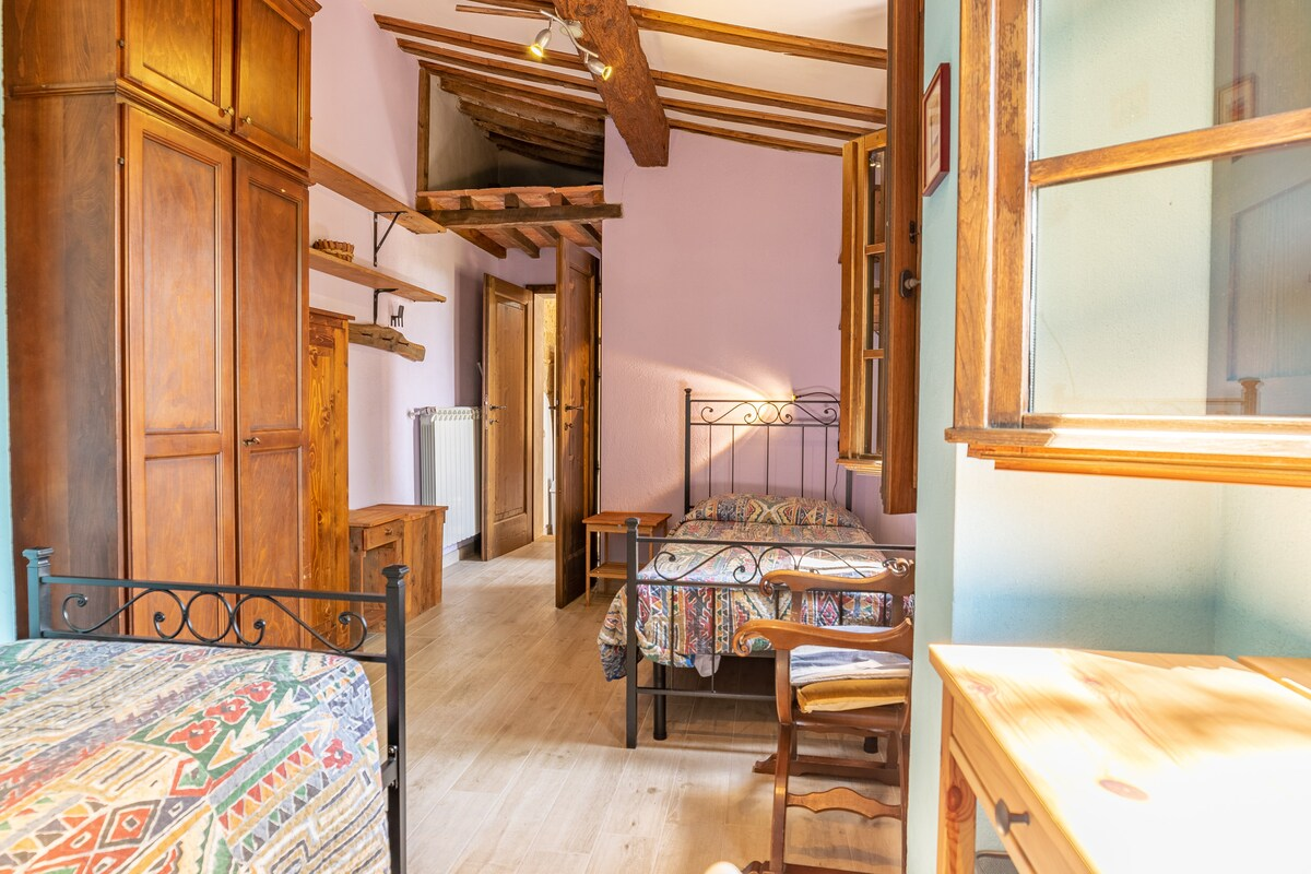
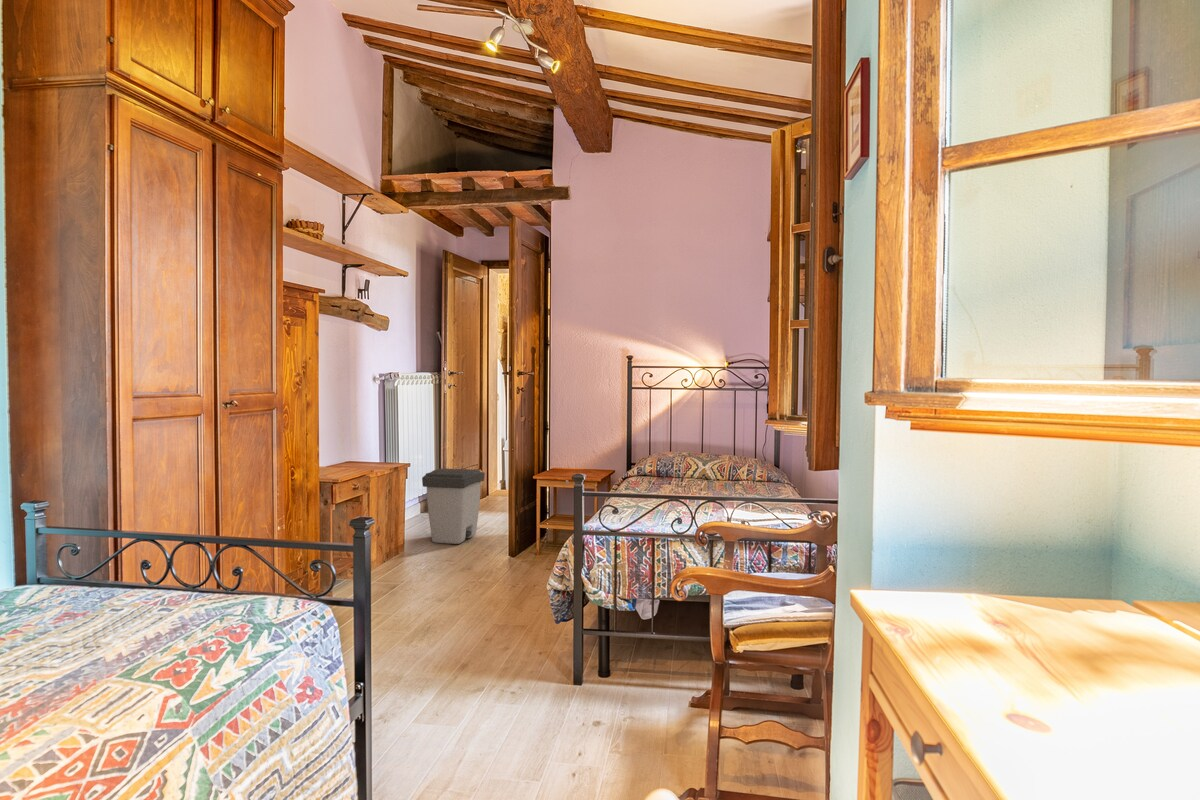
+ trash can (453, 504)
